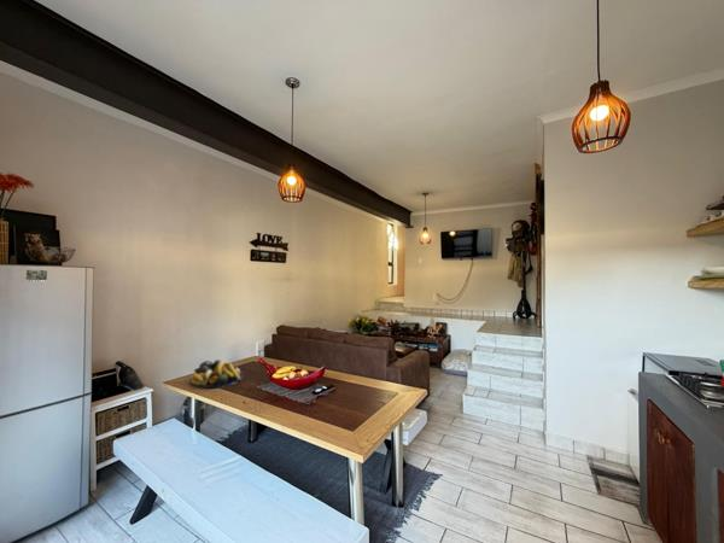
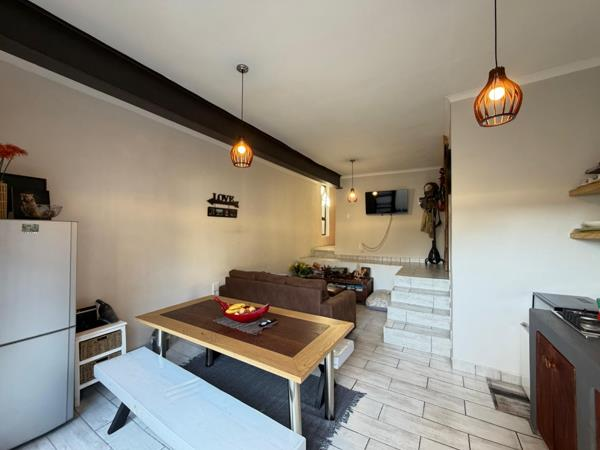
- fruit bowl (217, 370)
